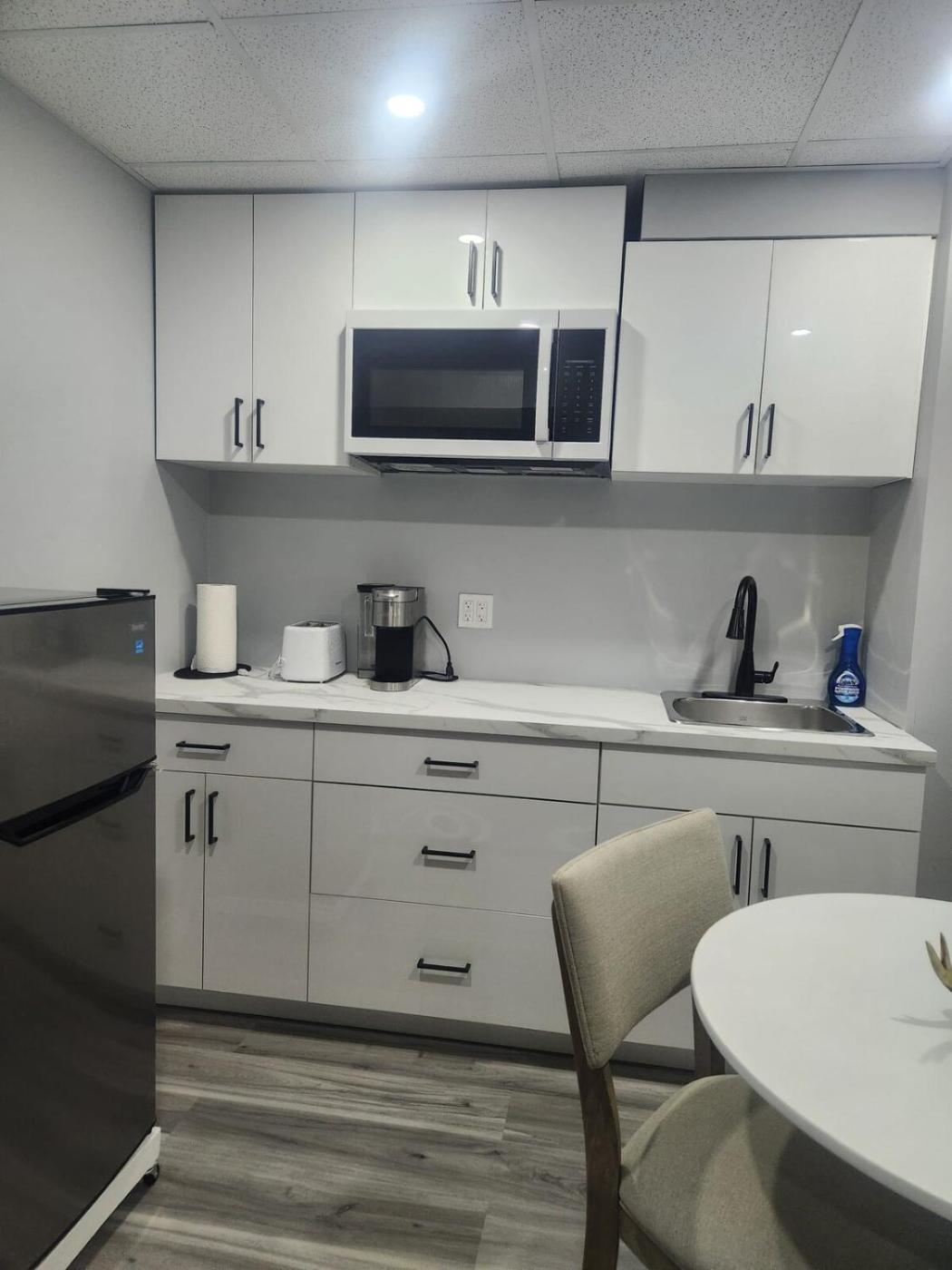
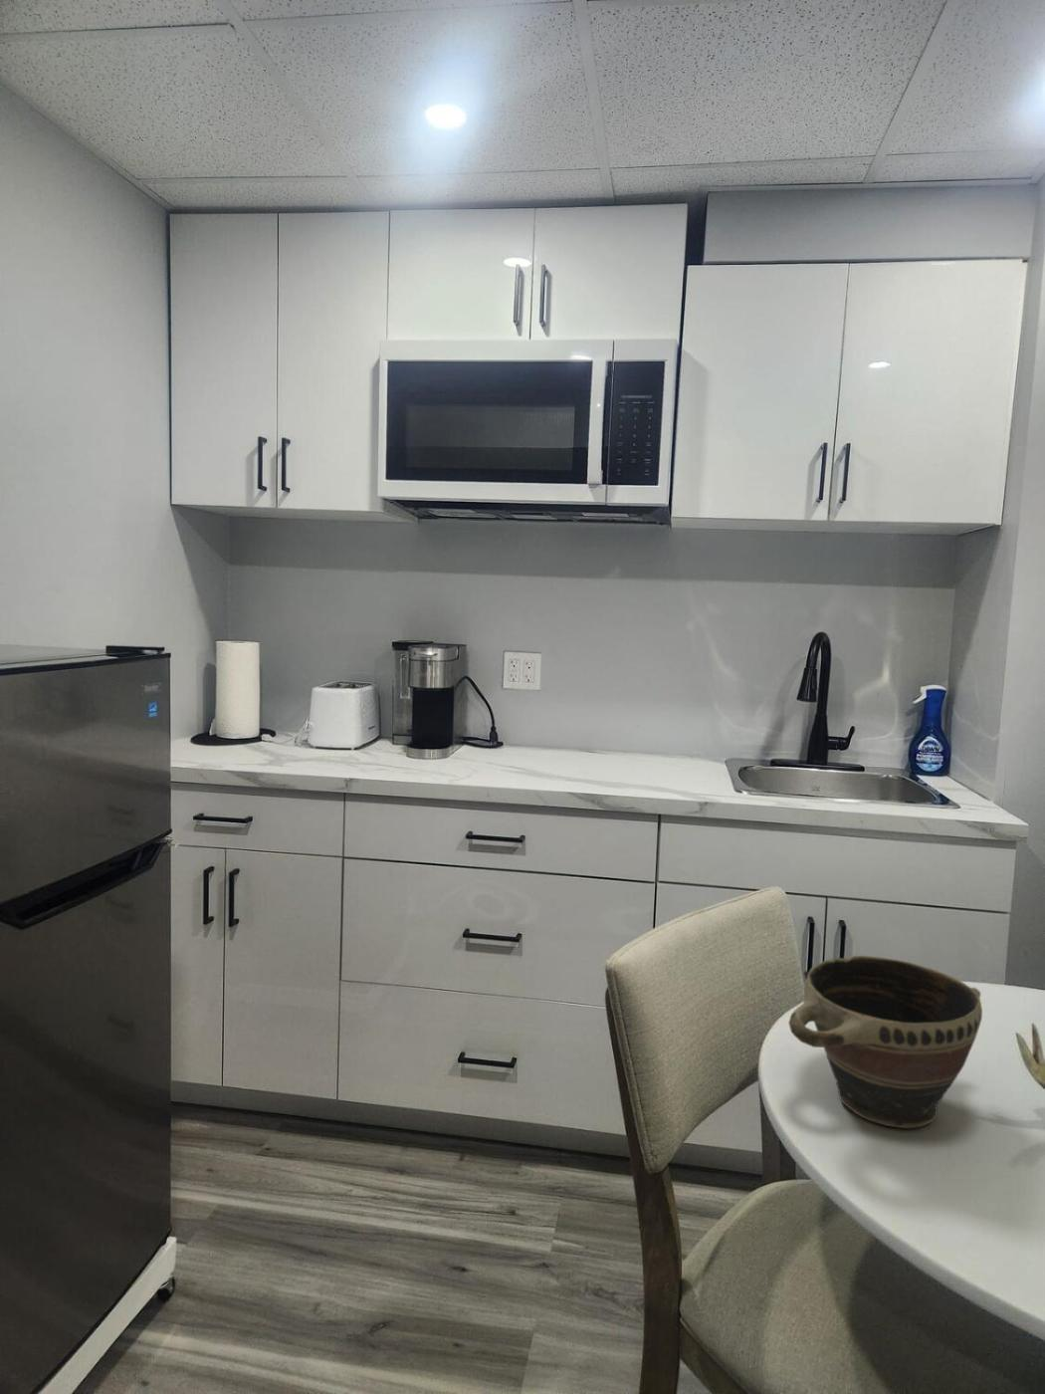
+ bowl (886, 1044)
